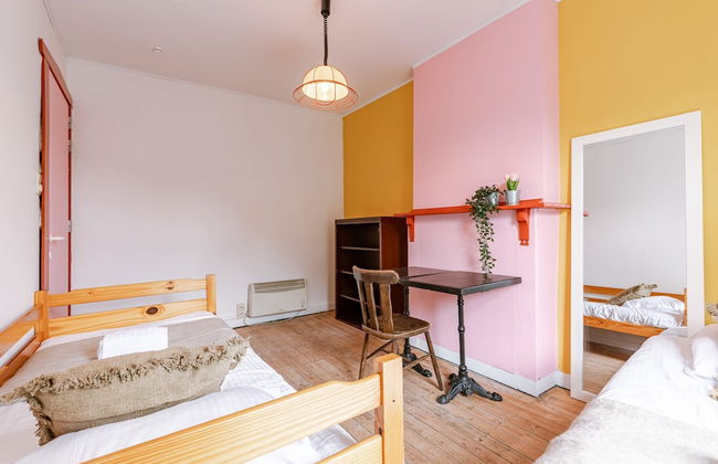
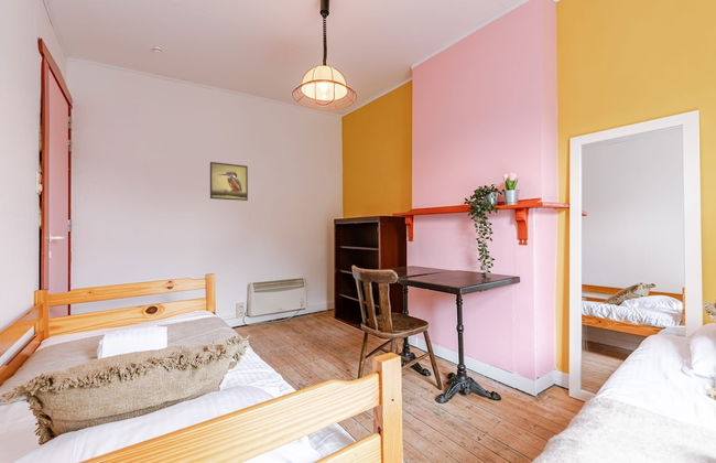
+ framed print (229, 181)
